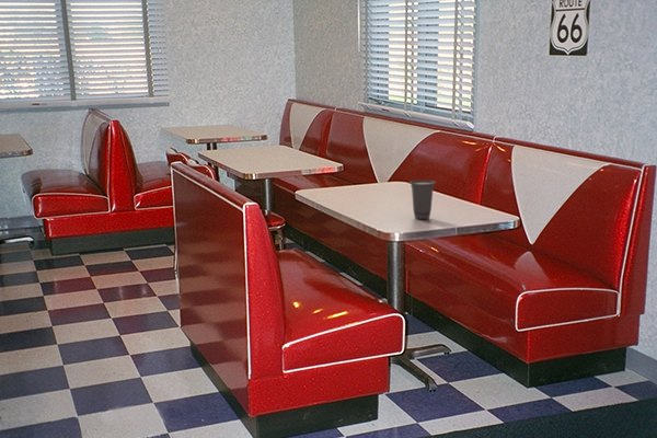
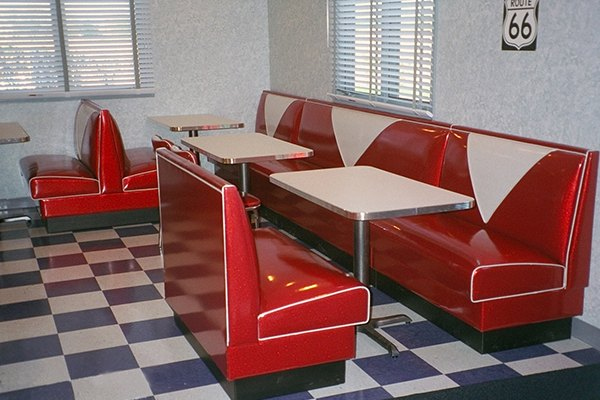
- cup (422, 199)
